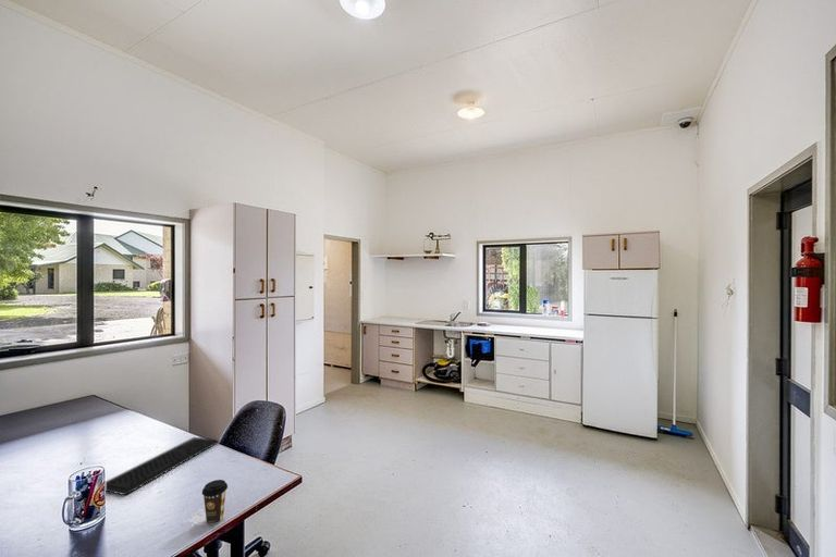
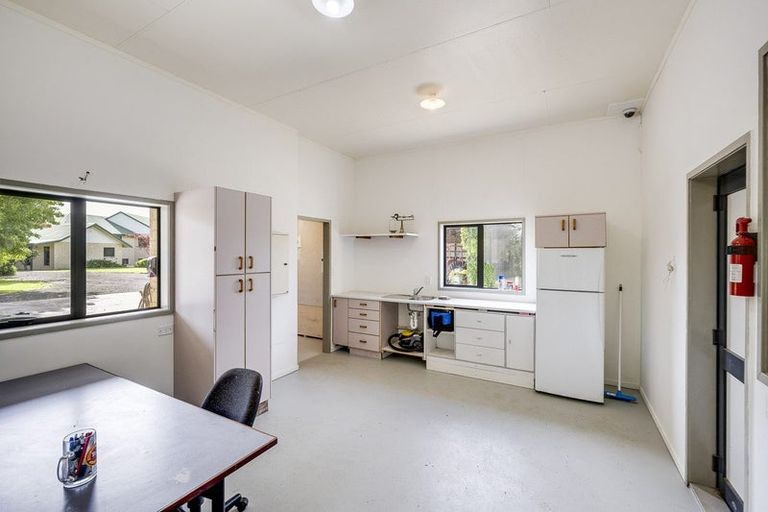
- keyboard (164, 460)
- coffee cup (214, 502)
